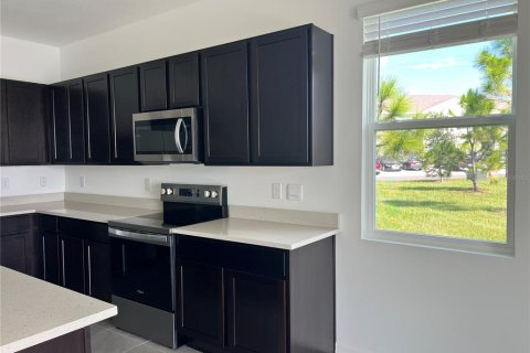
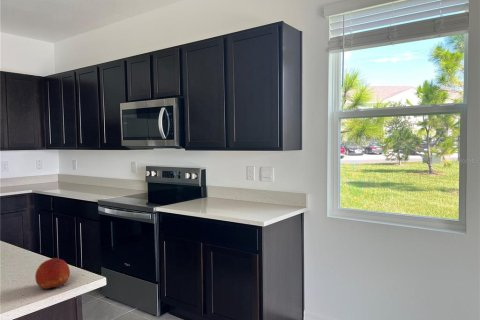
+ fruit (52, 272)
